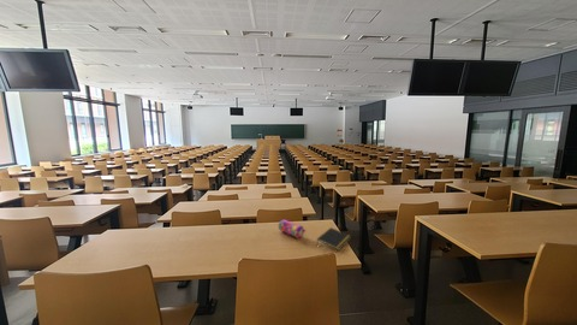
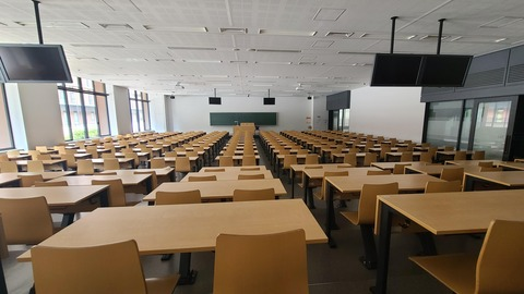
- notepad (334, 237)
- pencil case (291, 228)
